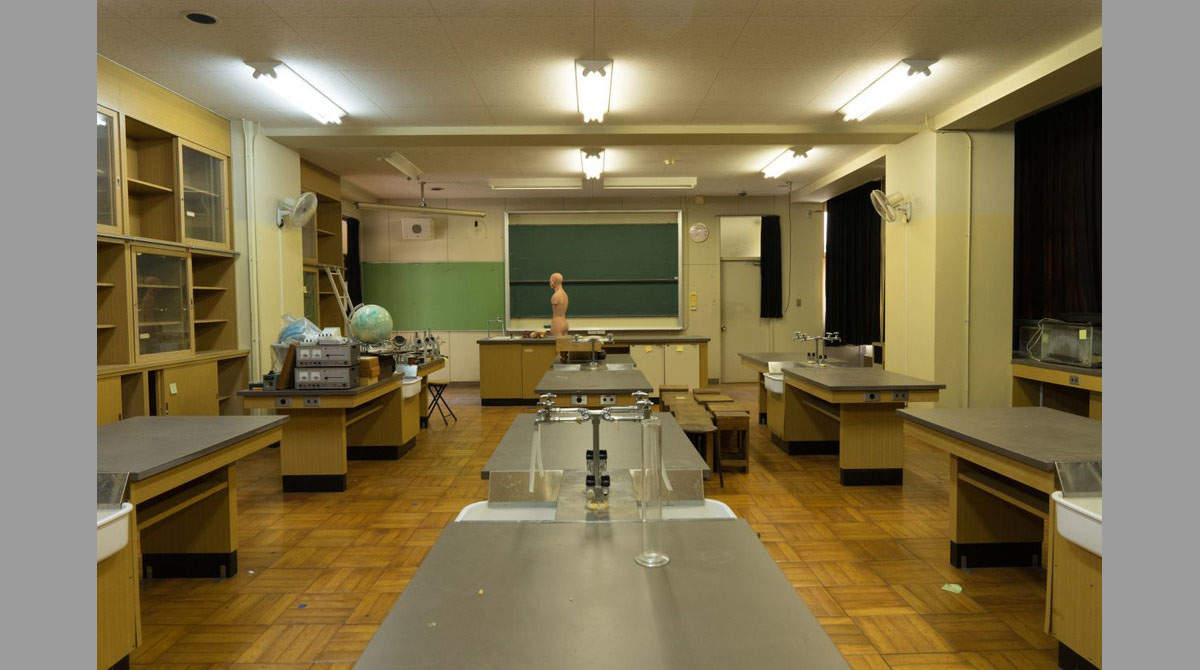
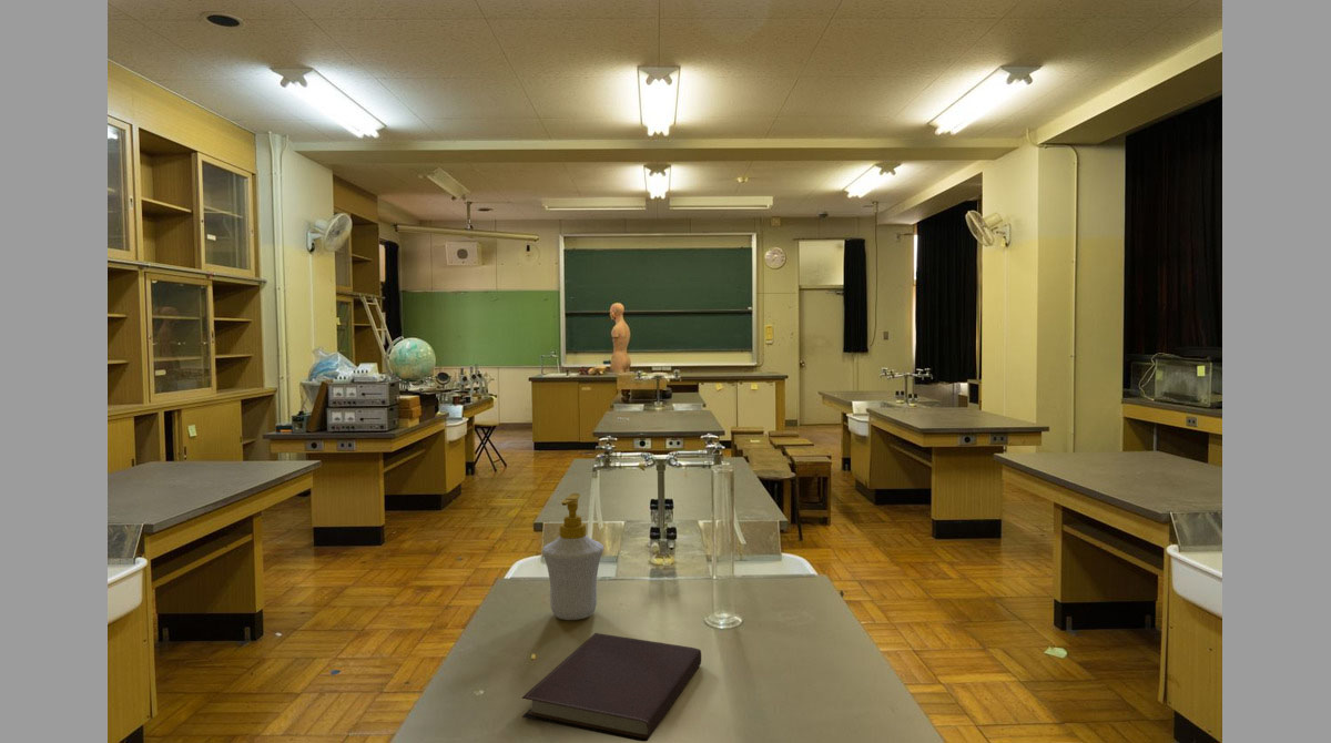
+ soap bottle (572, 554)
+ notebook (618, 680)
